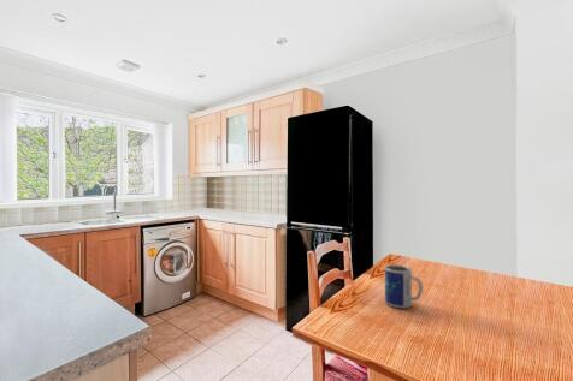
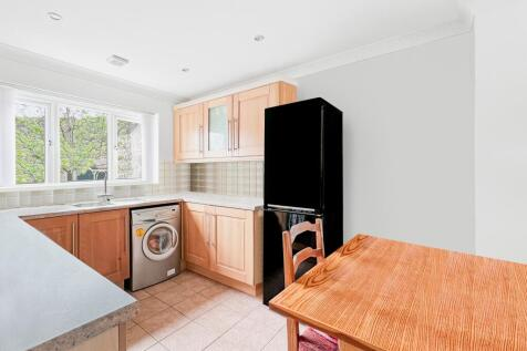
- mug (403, 287)
